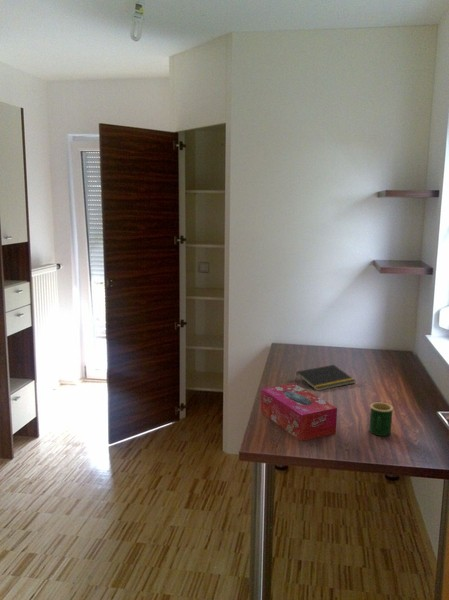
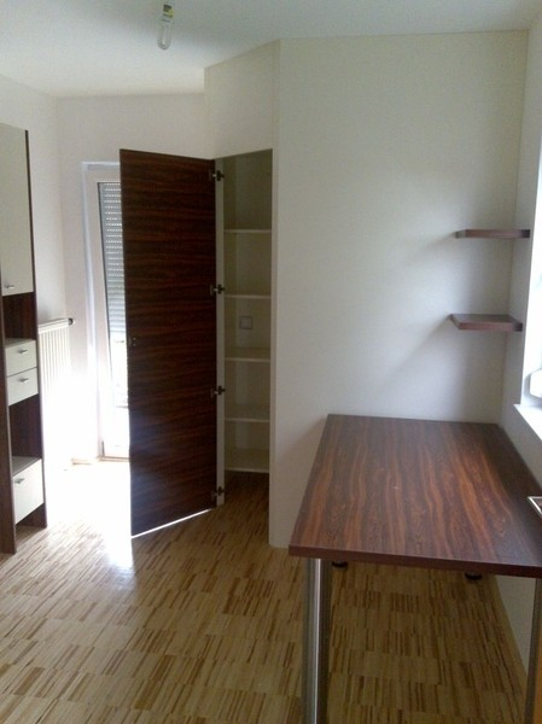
- tissue box (296, 410)
- mug (380, 421)
- notepad (325, 377)
